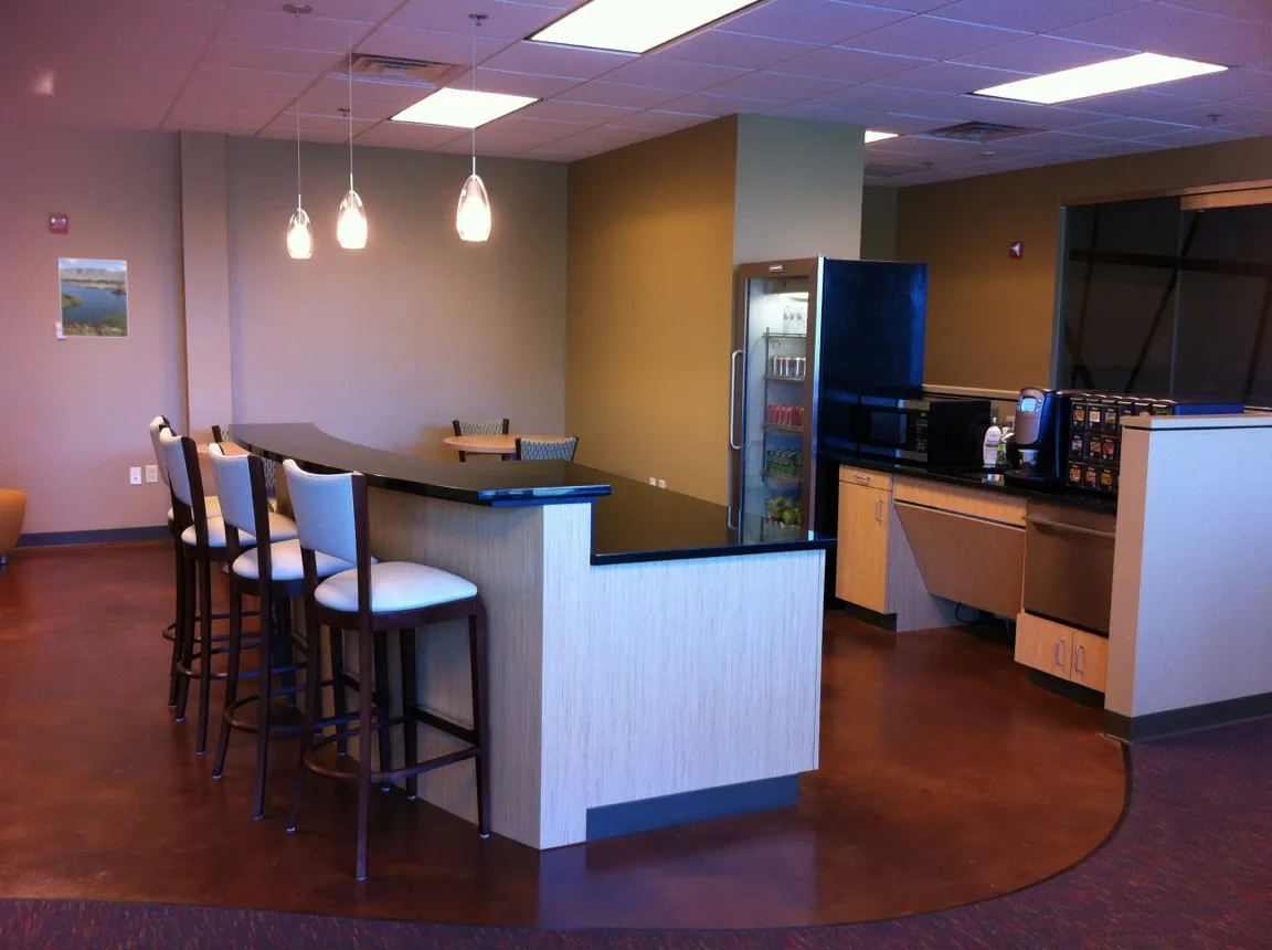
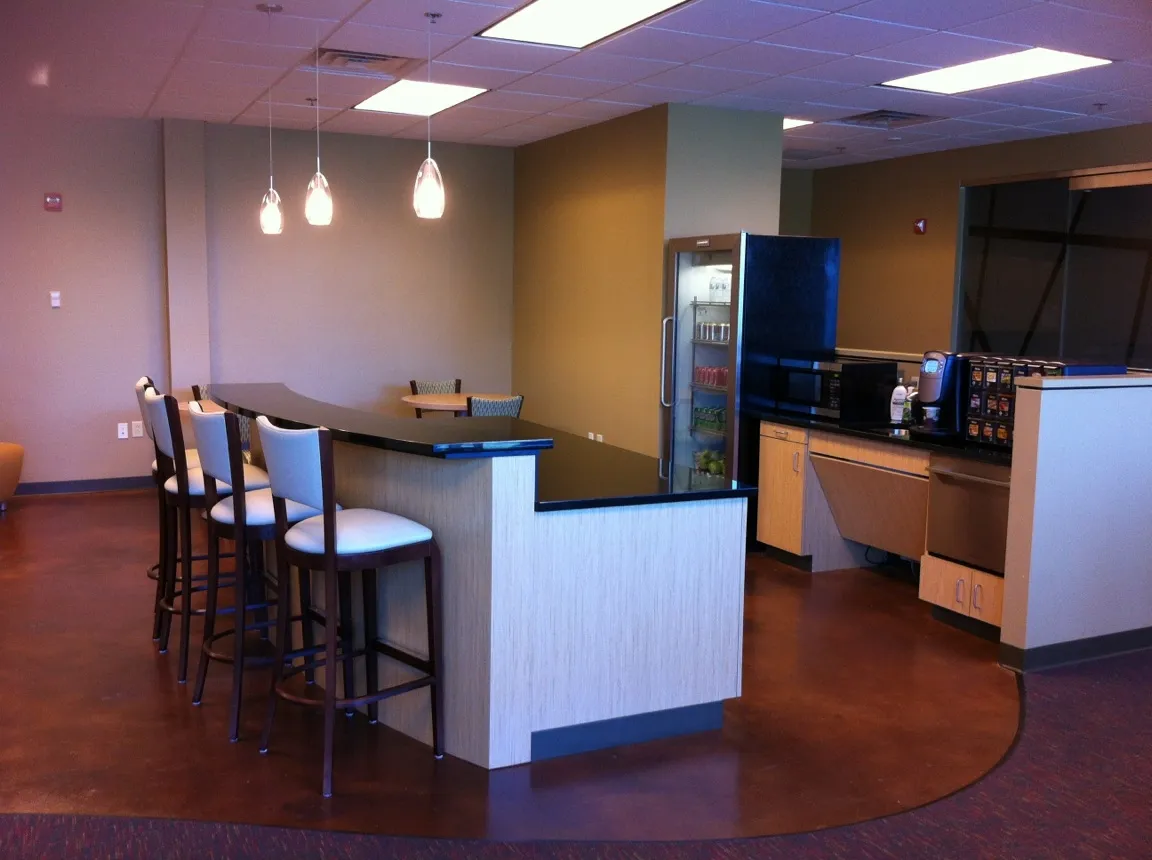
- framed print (94, 298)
